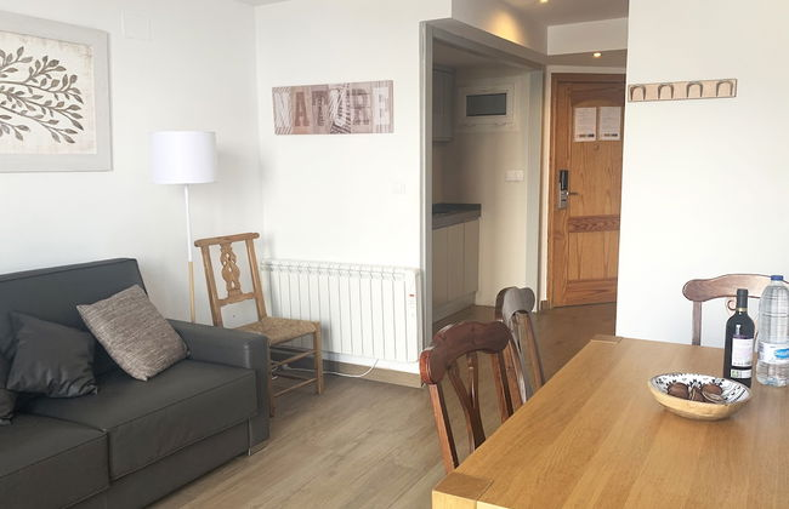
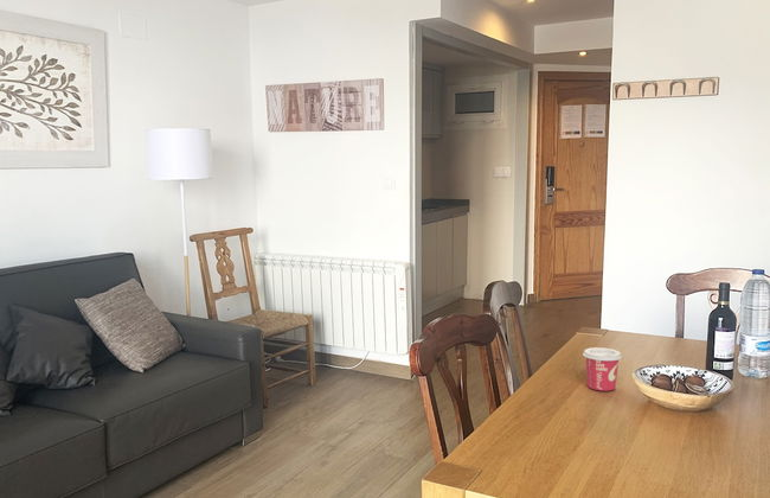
+ cup (601, 369)
